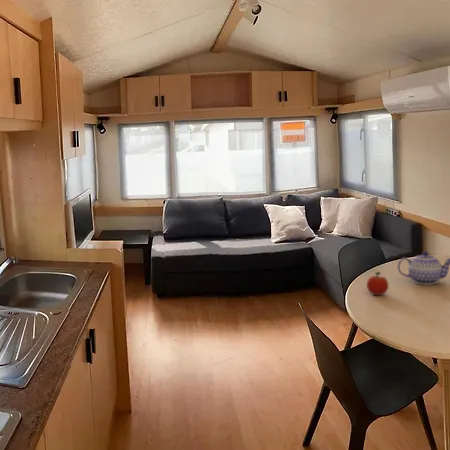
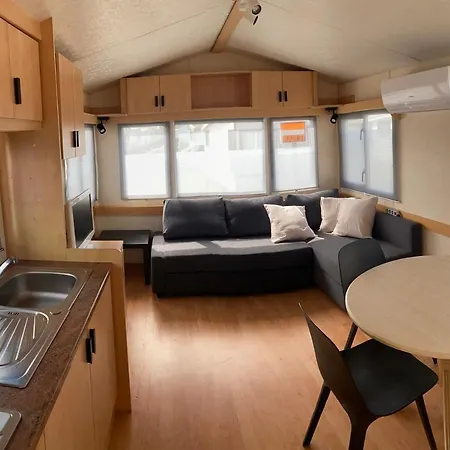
- teapot (425, 266)
- fruit (377, 283)
